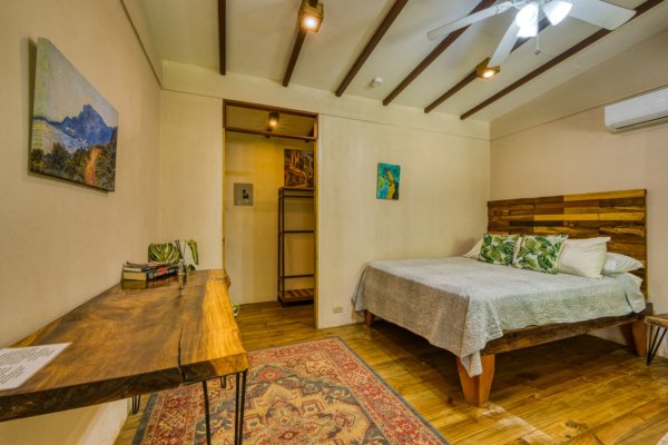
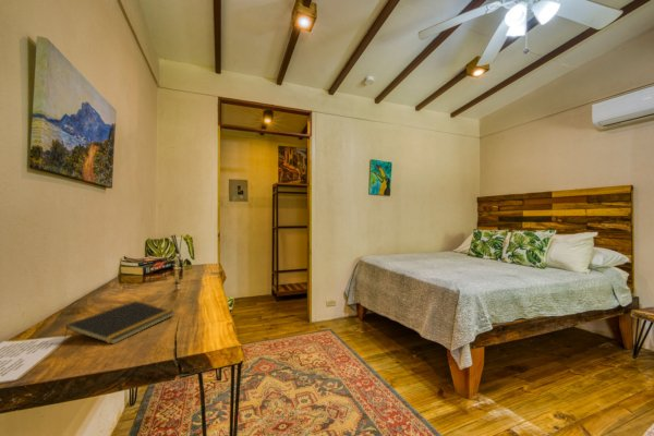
+ notepad (125, 319)
